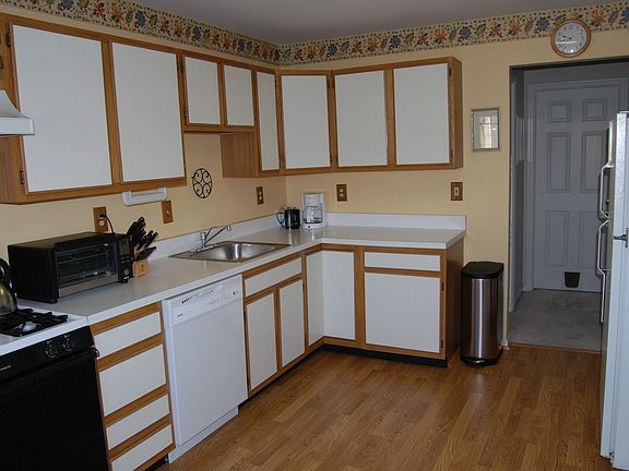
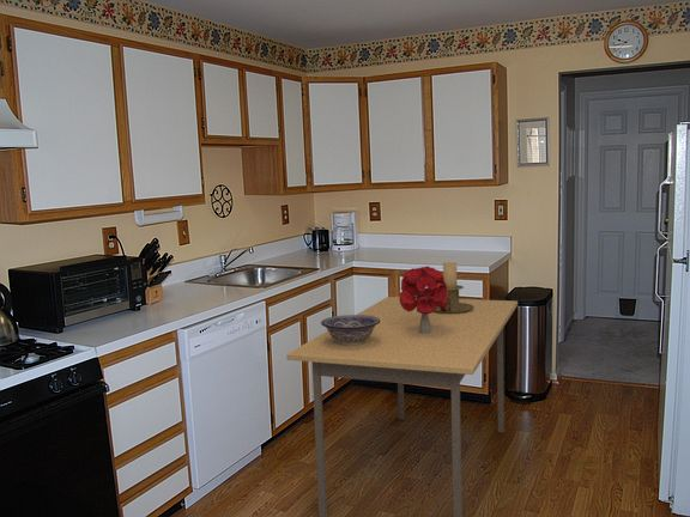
+ dining table (420, 384)
+ decorative bowl (350, 330)
+ bouquet (424, 298)
+ candle holder (449, 285)
